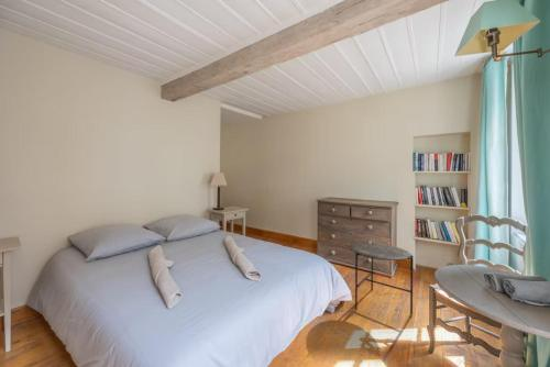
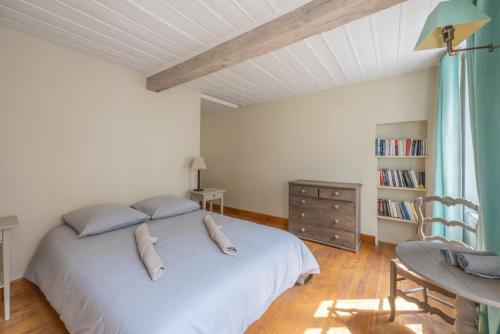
- side table (380, 282)
